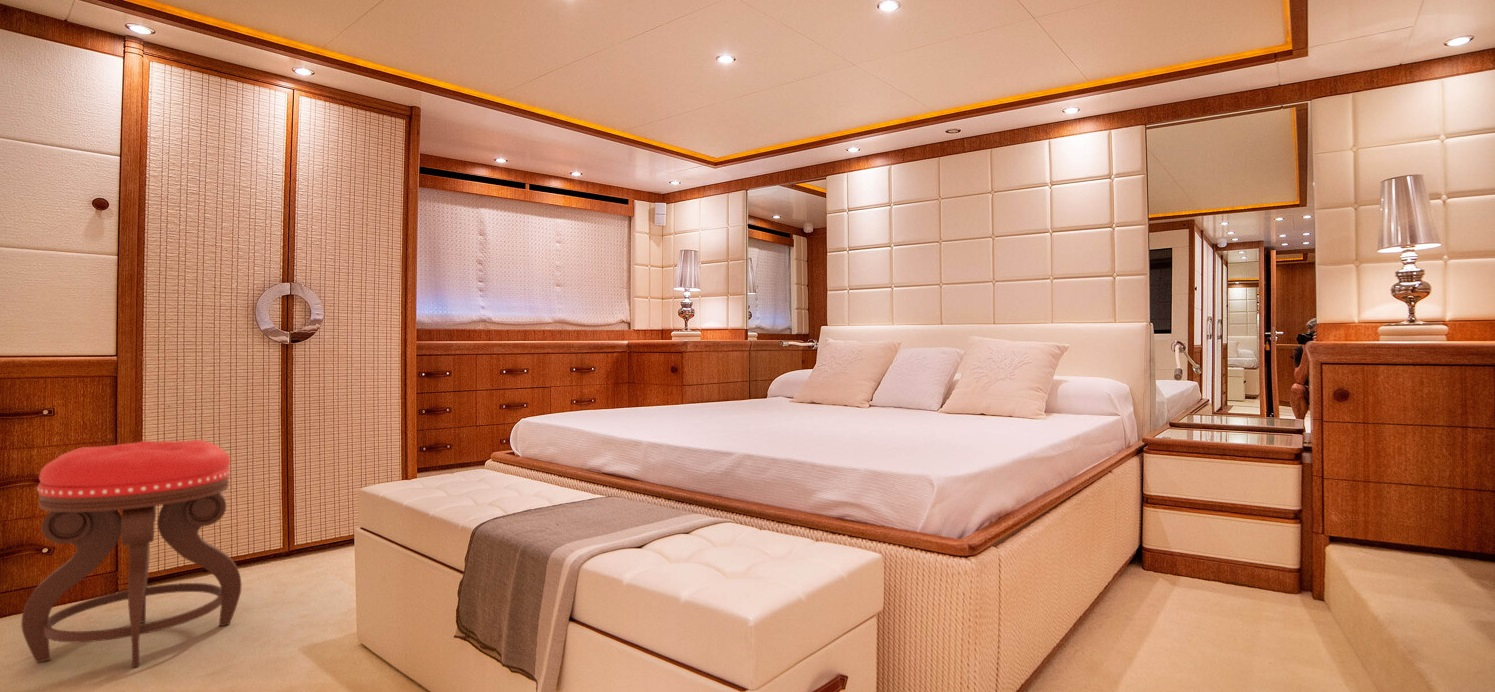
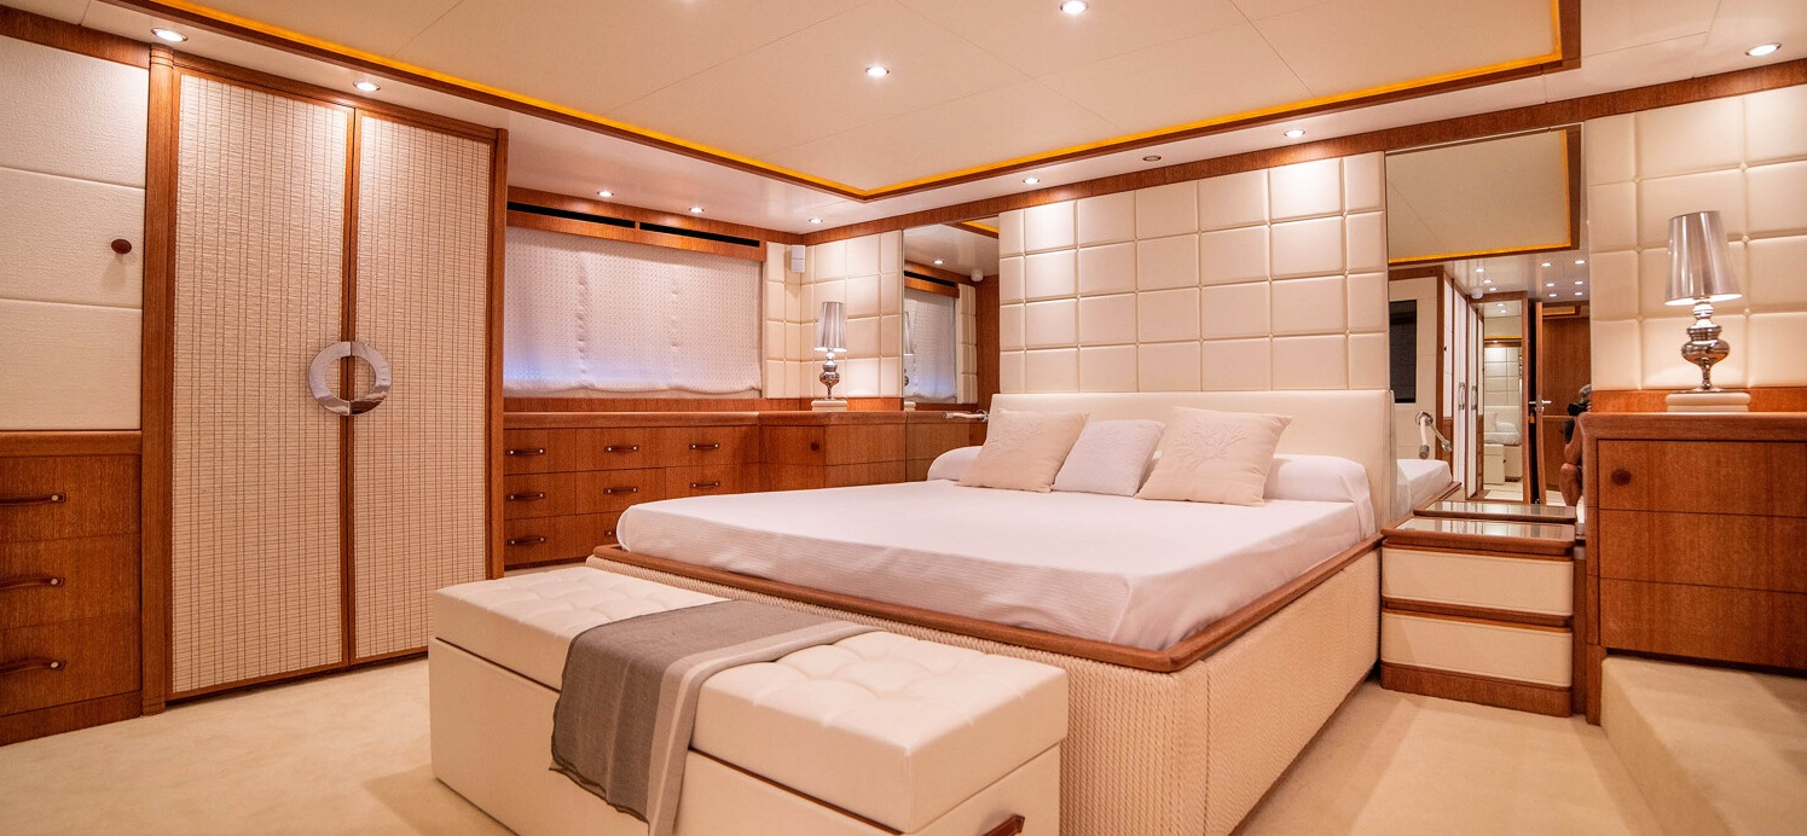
- stool (140, 543)
